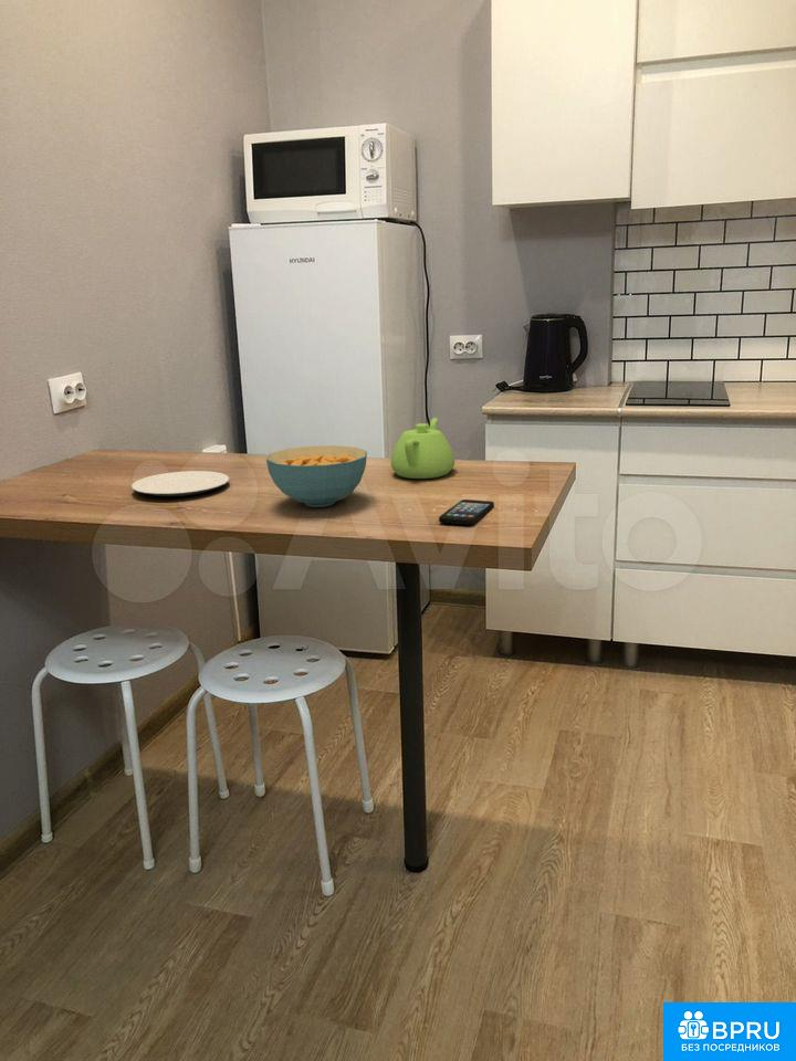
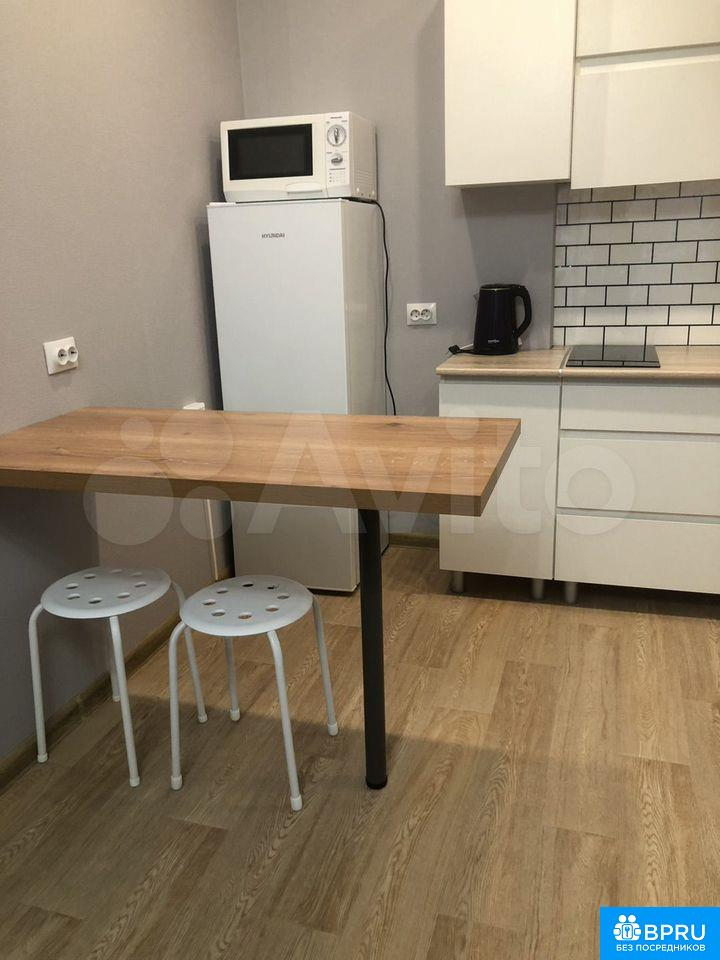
- plate (180, 484)
- cereal bowl (318, 479)
- teapot (422, 448)
- smartphone (467, 511)
